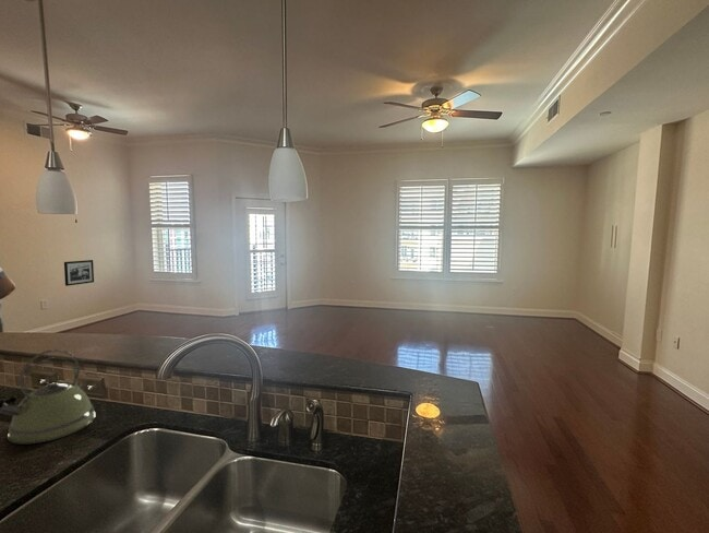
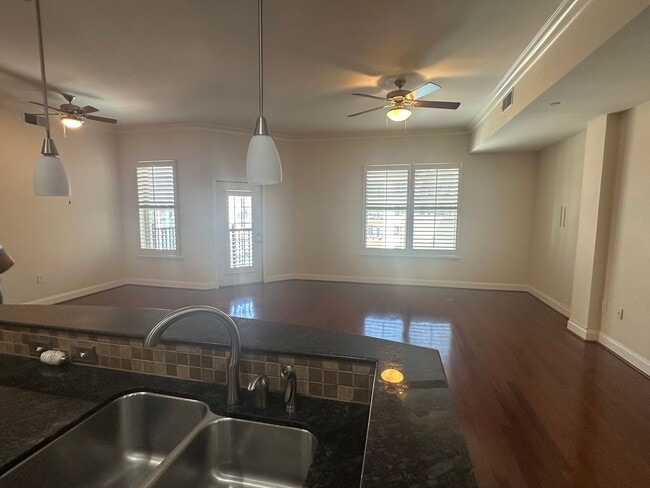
- kettle (46, 389)
- picture frame (80, 272)
